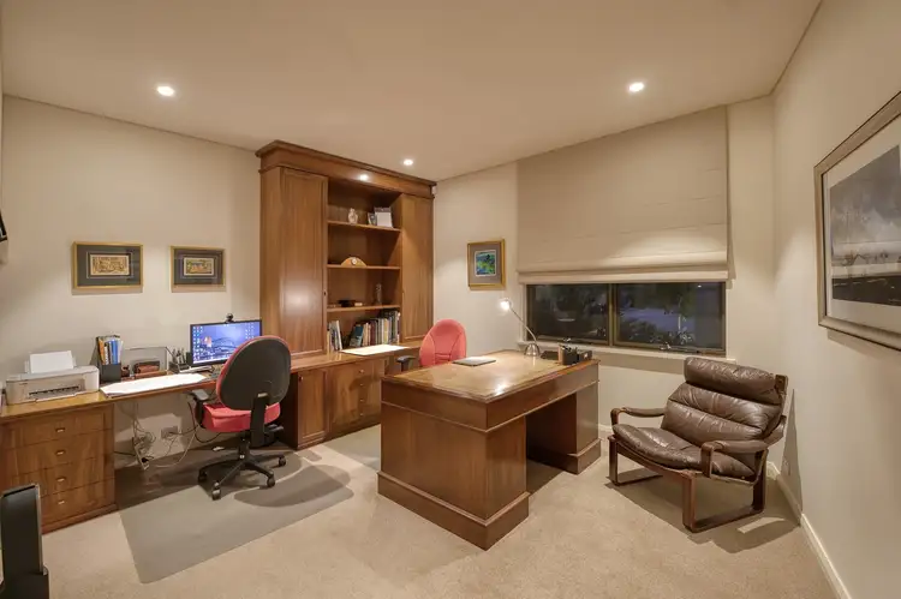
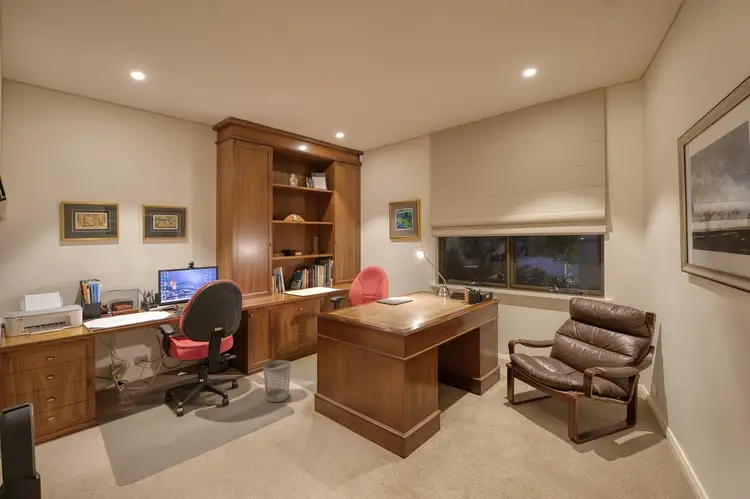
+ wastebasket (277, 381)
